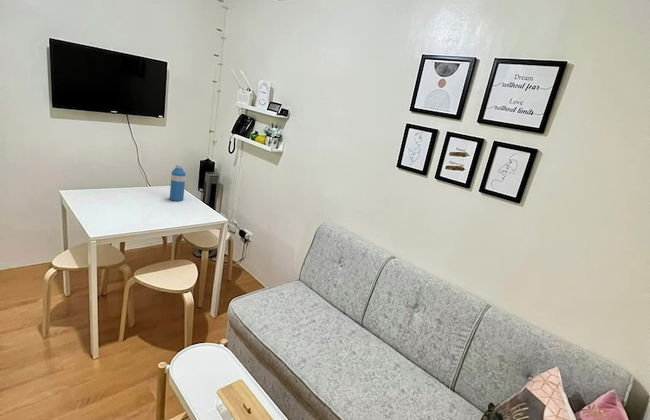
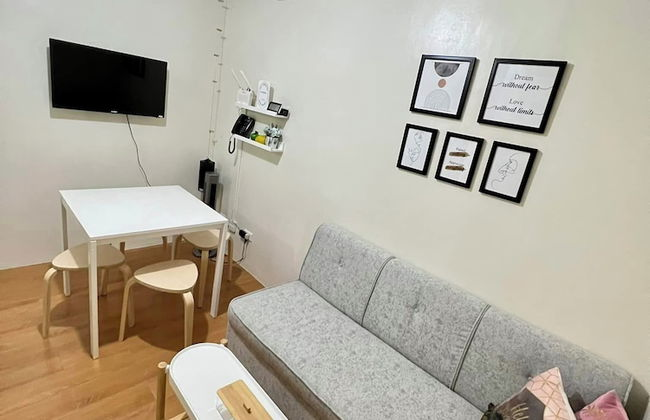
- water bottle (177, 182)
